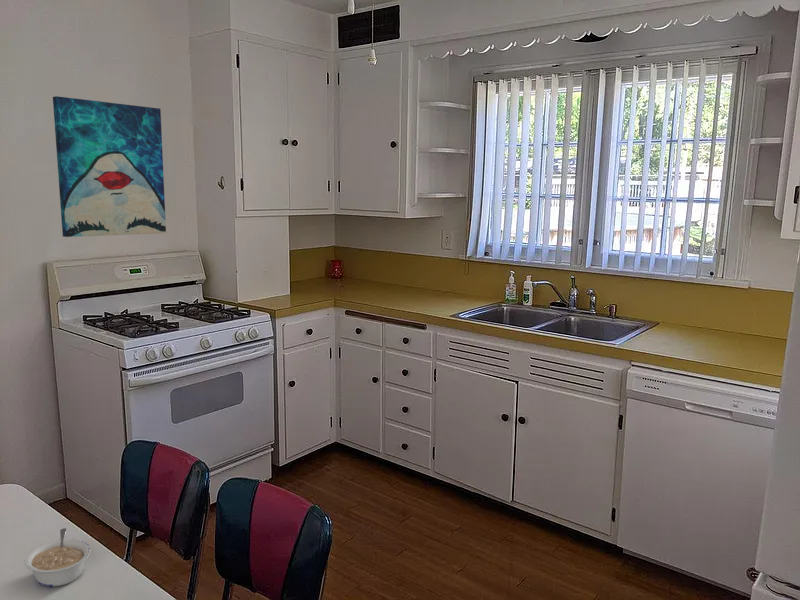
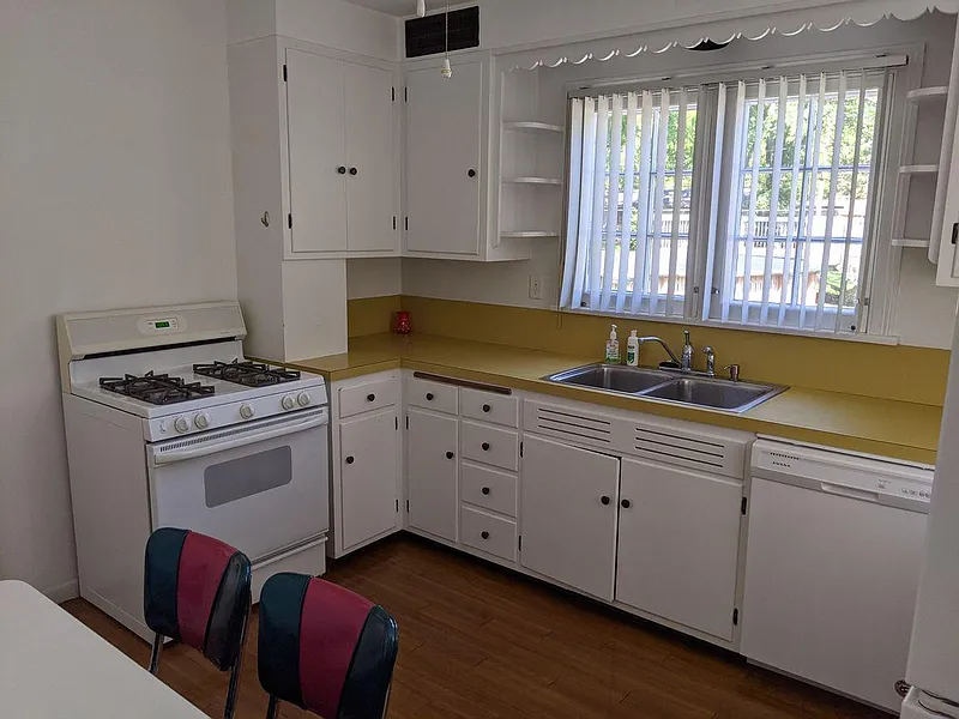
- legume (57, 561)
- wall art (113, 169)
